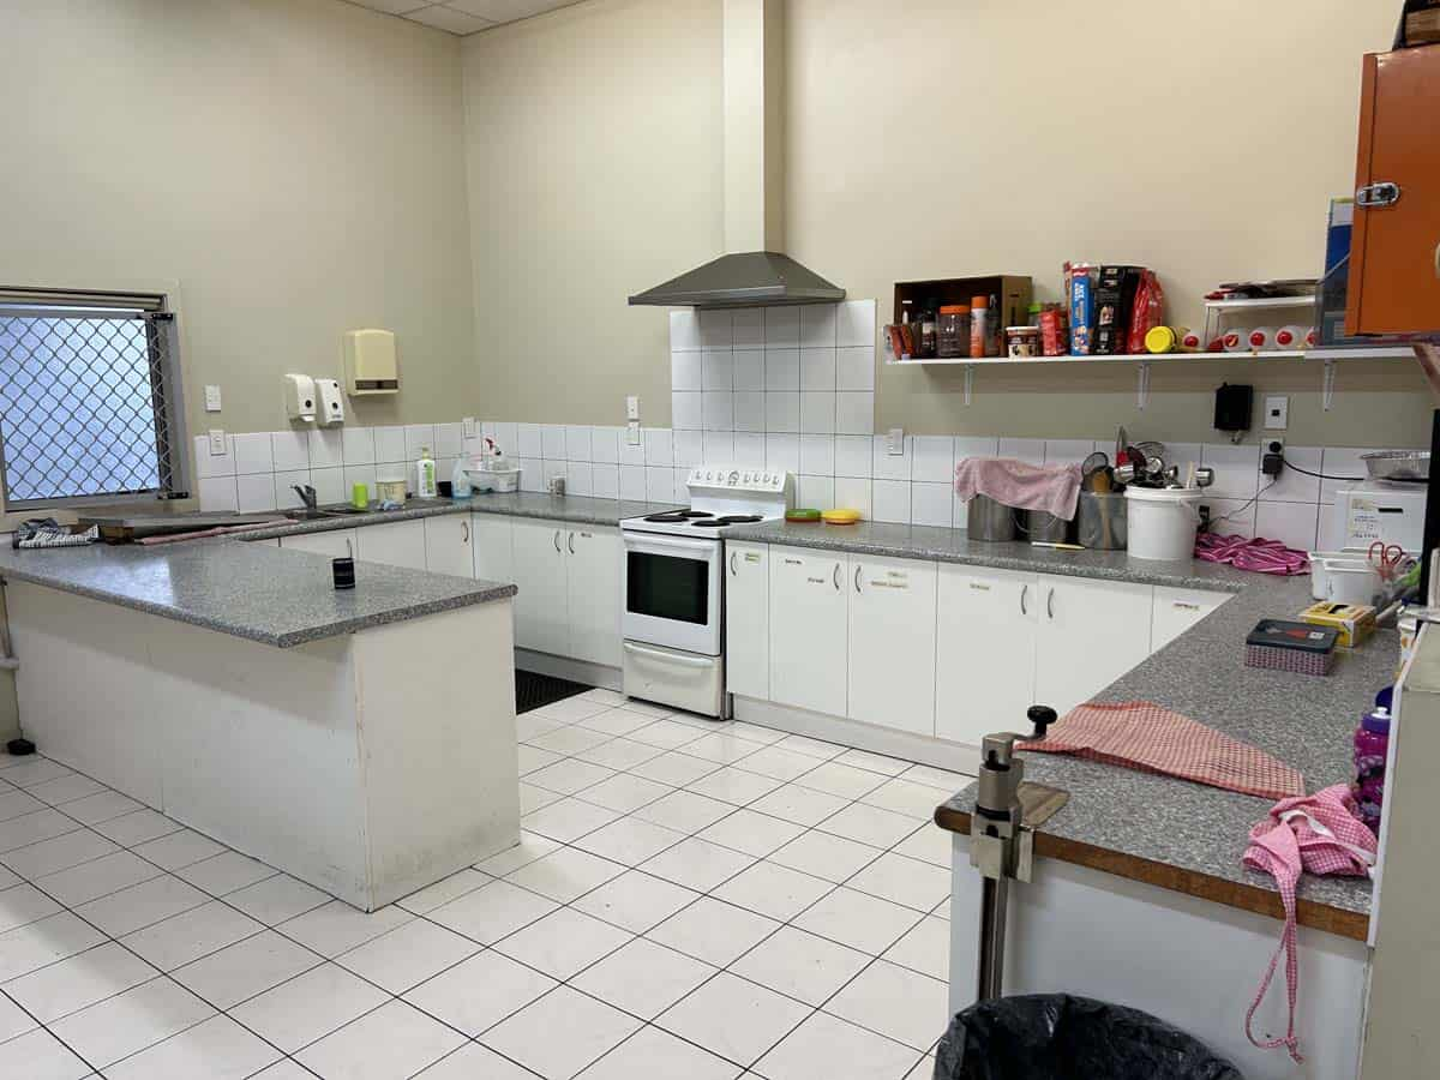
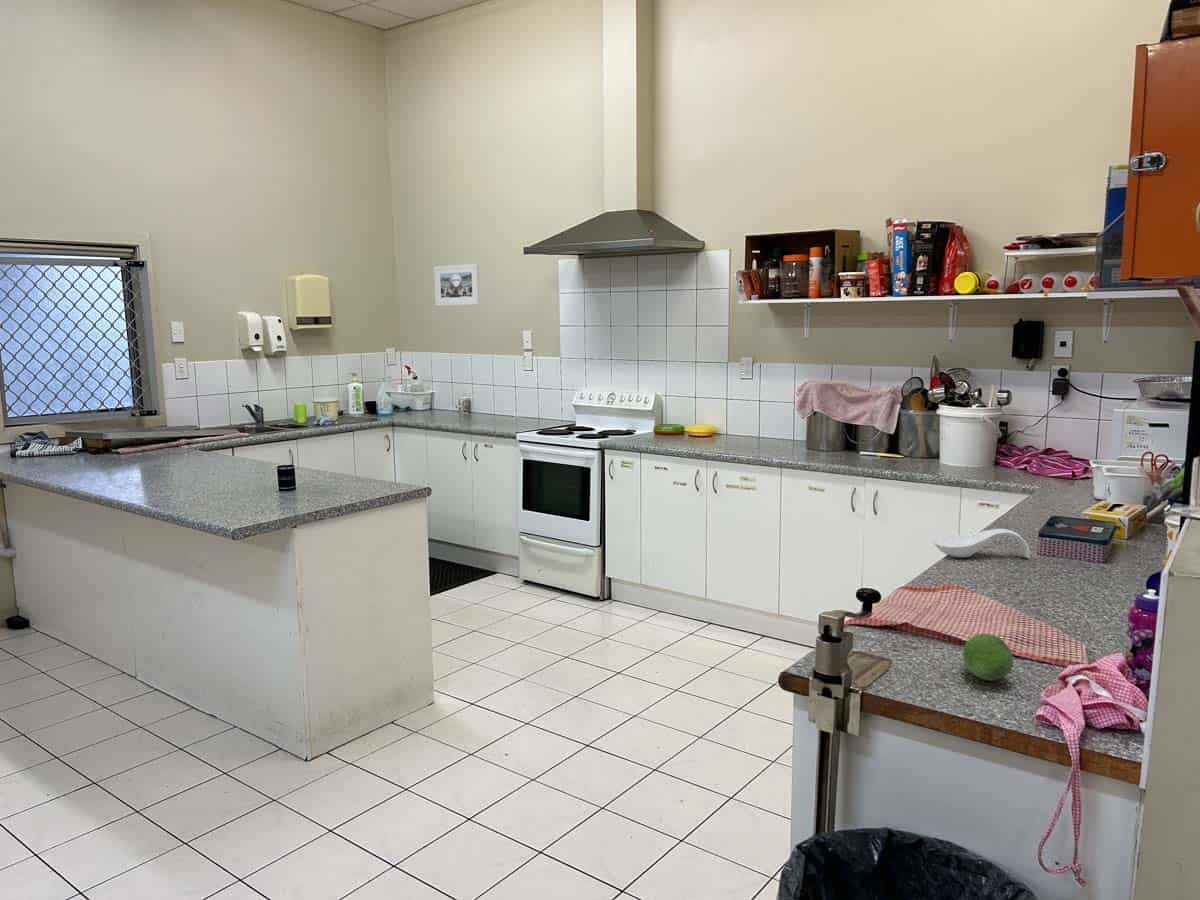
+ spoon rest (981, 542)
+ fruit (986, 654)
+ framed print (456, 285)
